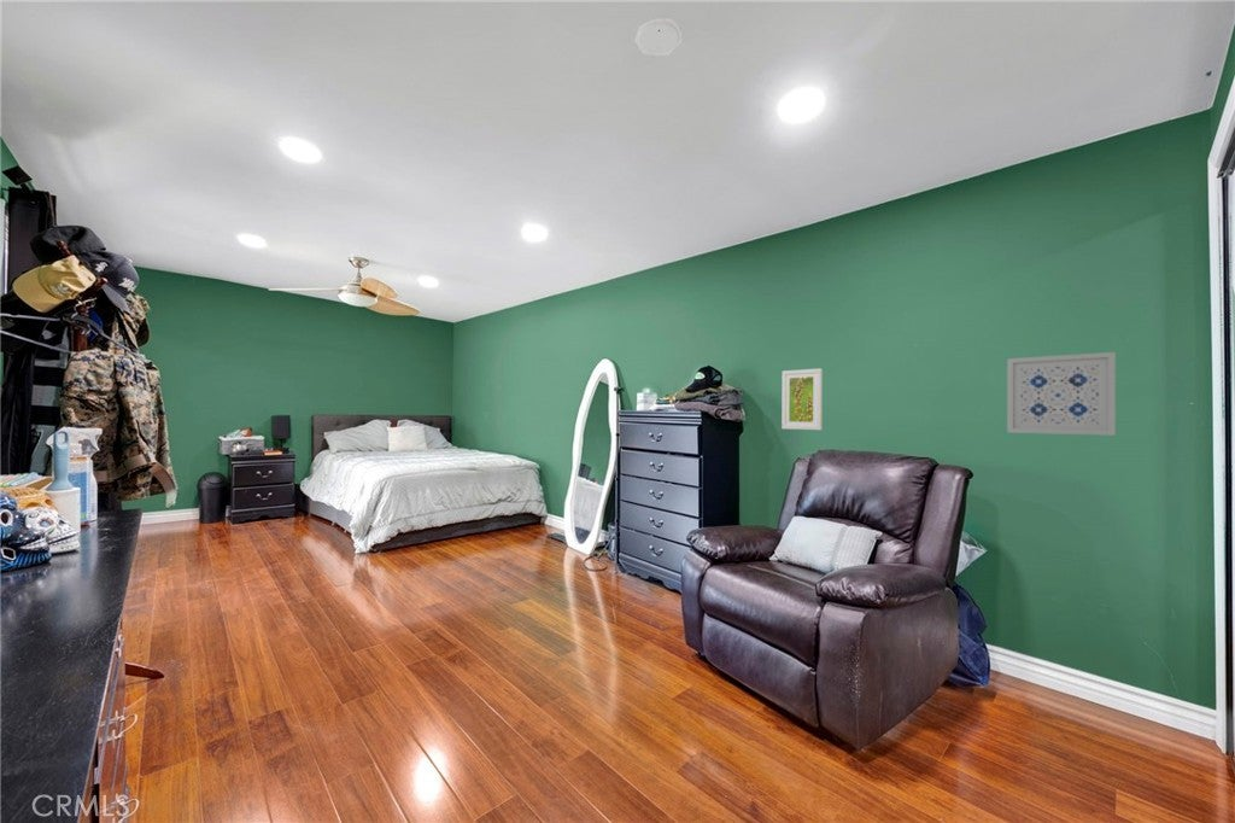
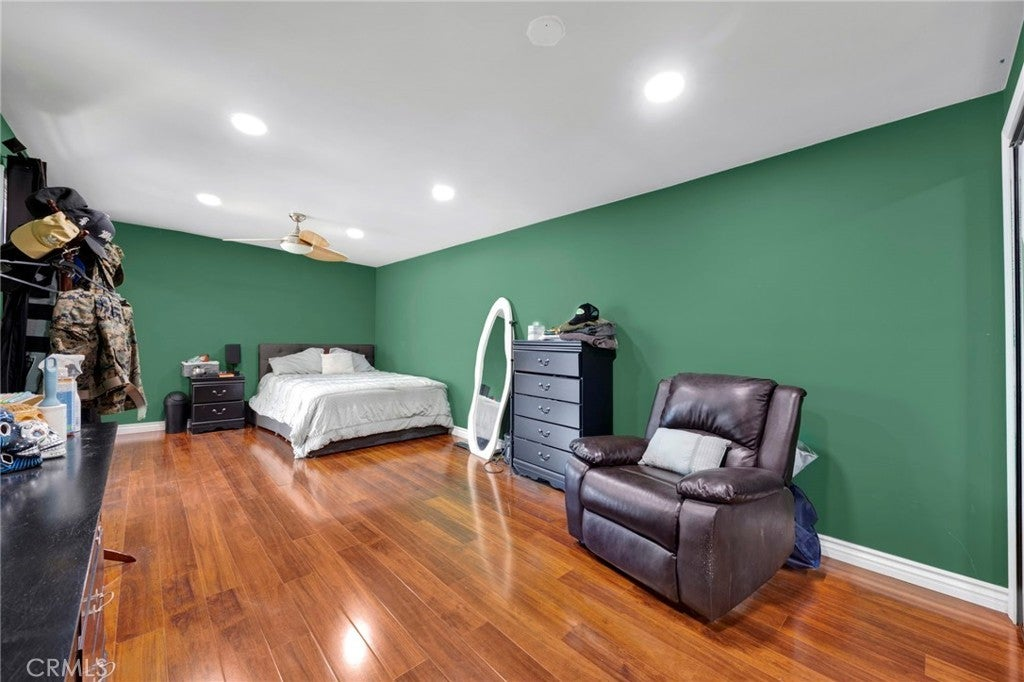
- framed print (801, 399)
- wall art (1058, 395)
